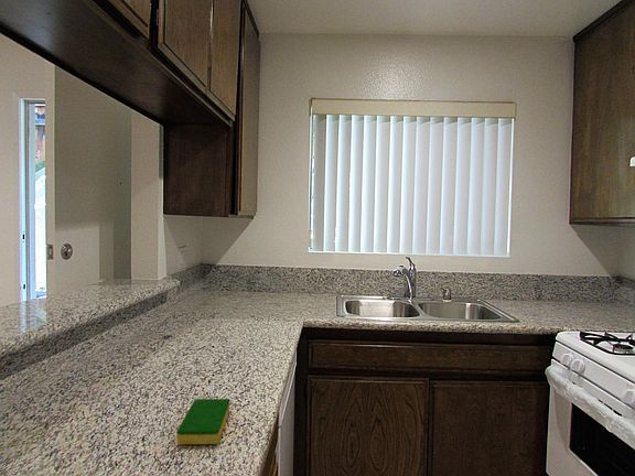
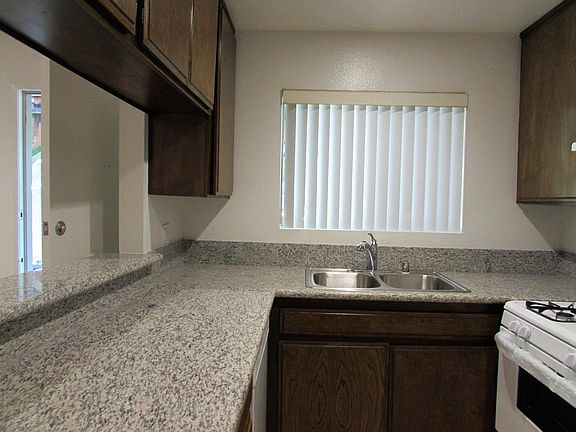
- dish sponge (205, 419)
